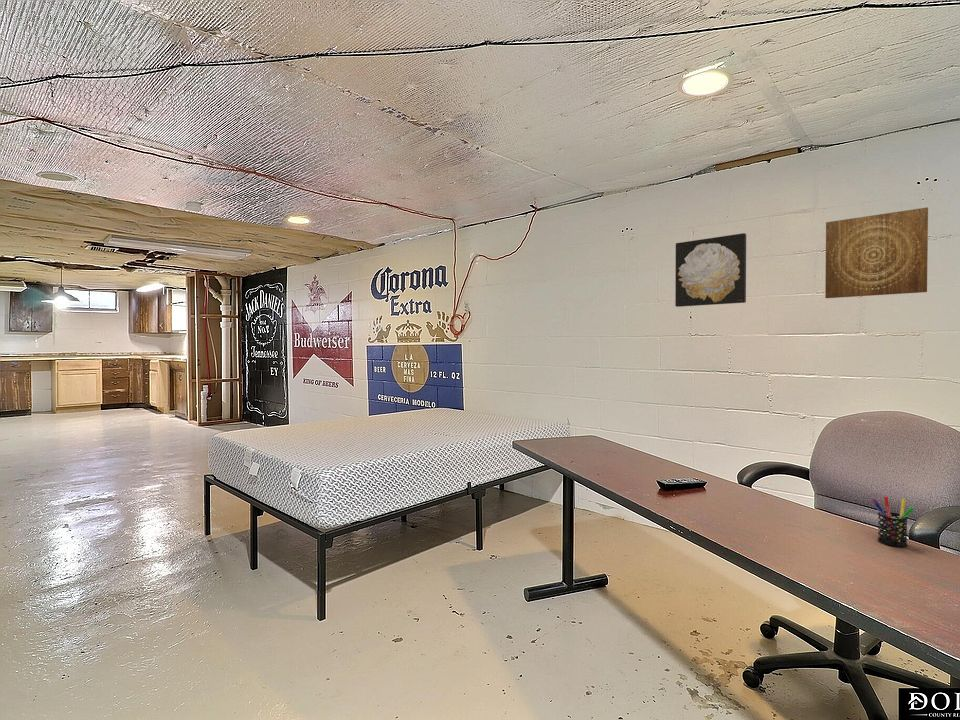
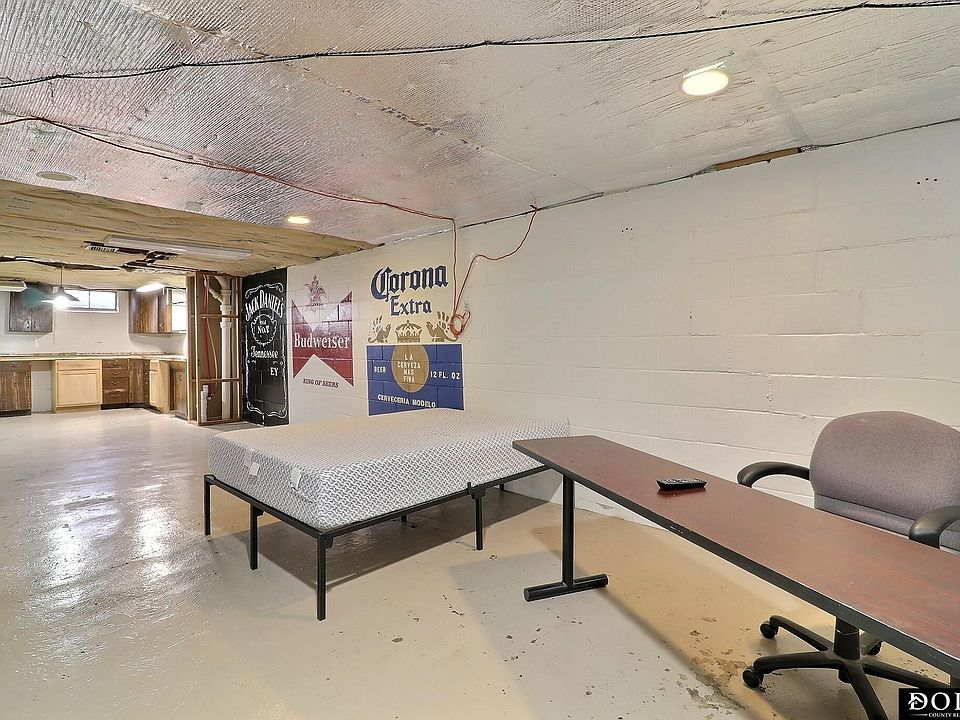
- wall art (709, 271)
- pen holder (894, 520)
- wall art (874, 255)
